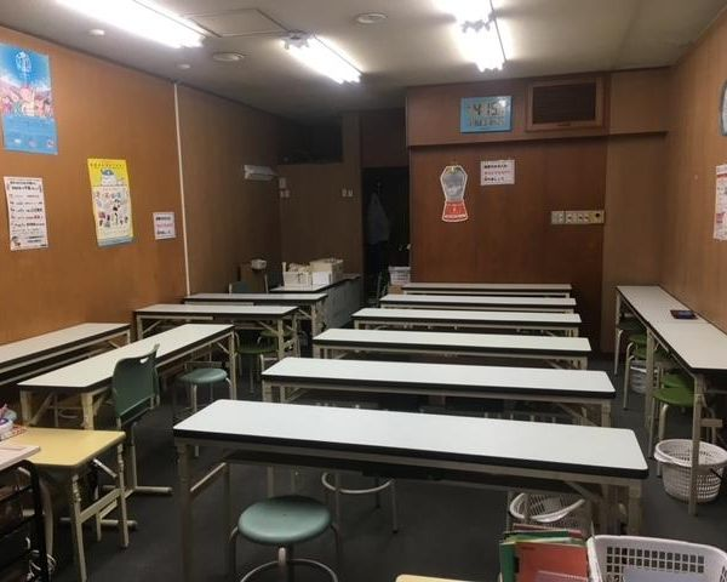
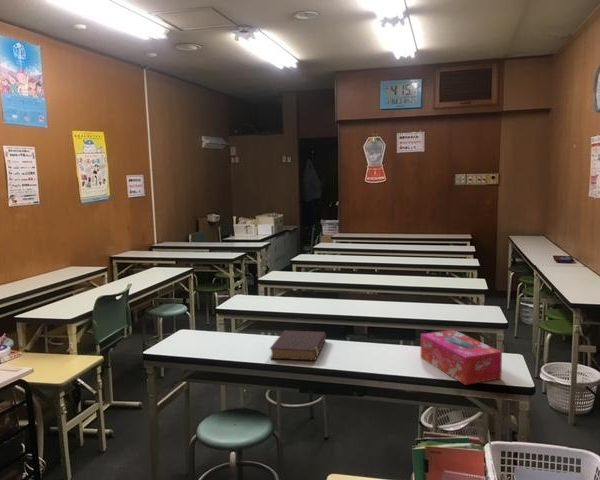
+ book (299, 344)
+ tissue box (458, 355)
